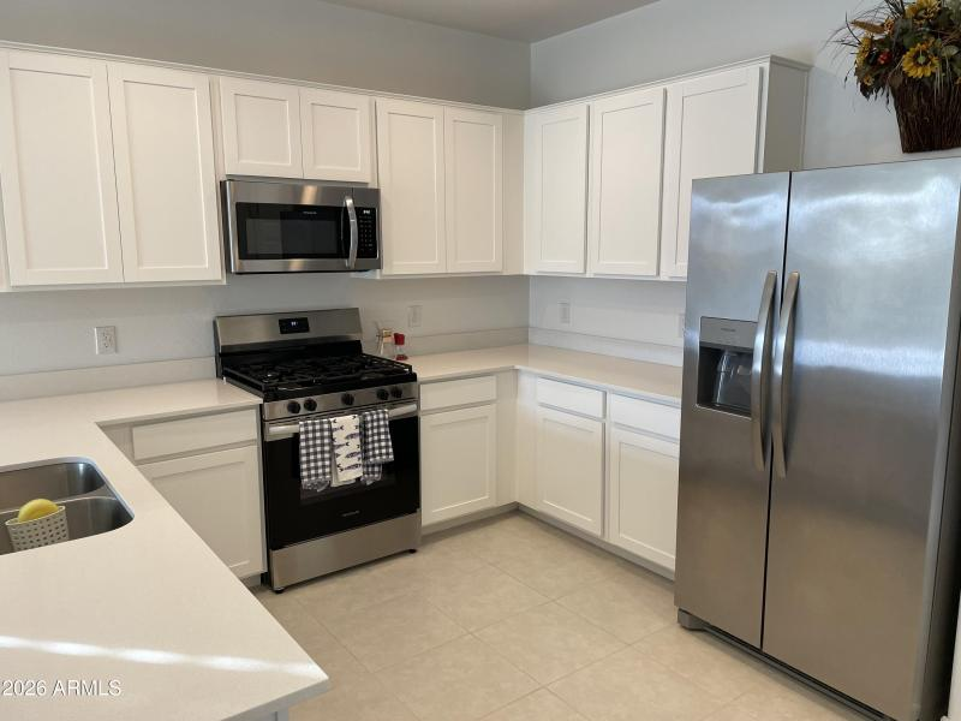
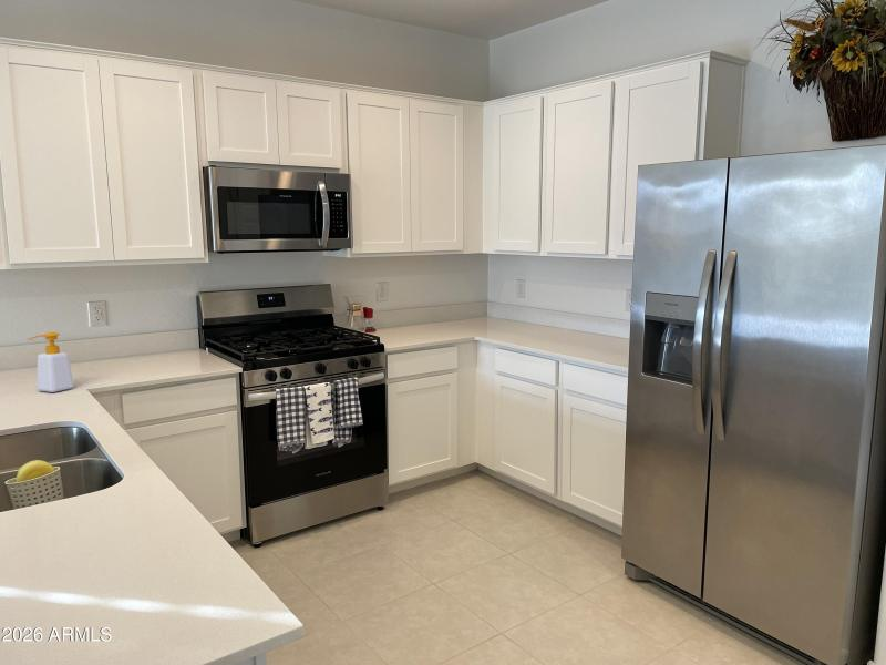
+ soap bottle (48, 361)
